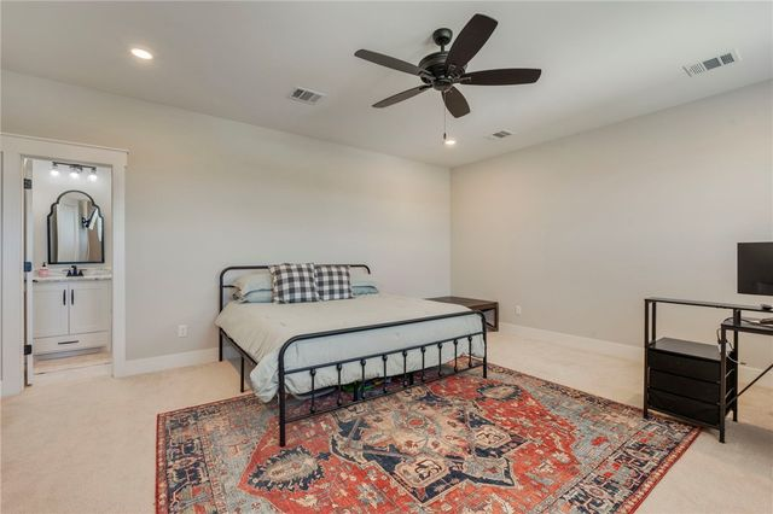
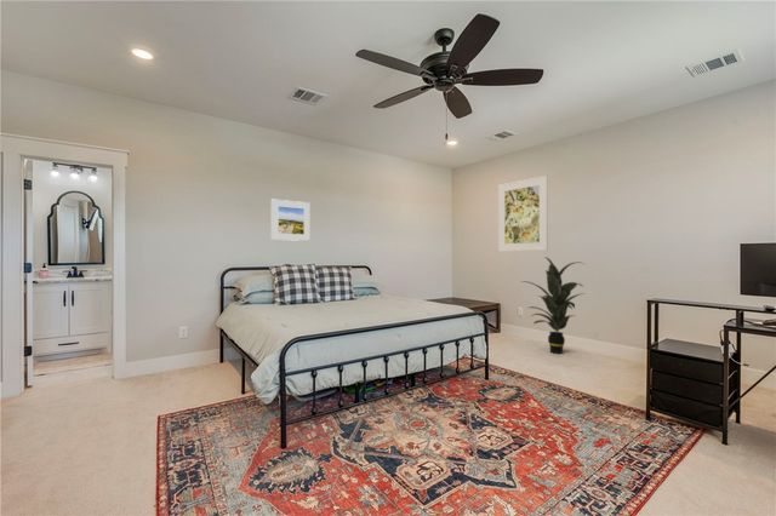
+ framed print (521, 216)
+ indoor plant (554, 303)
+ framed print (291, 220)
